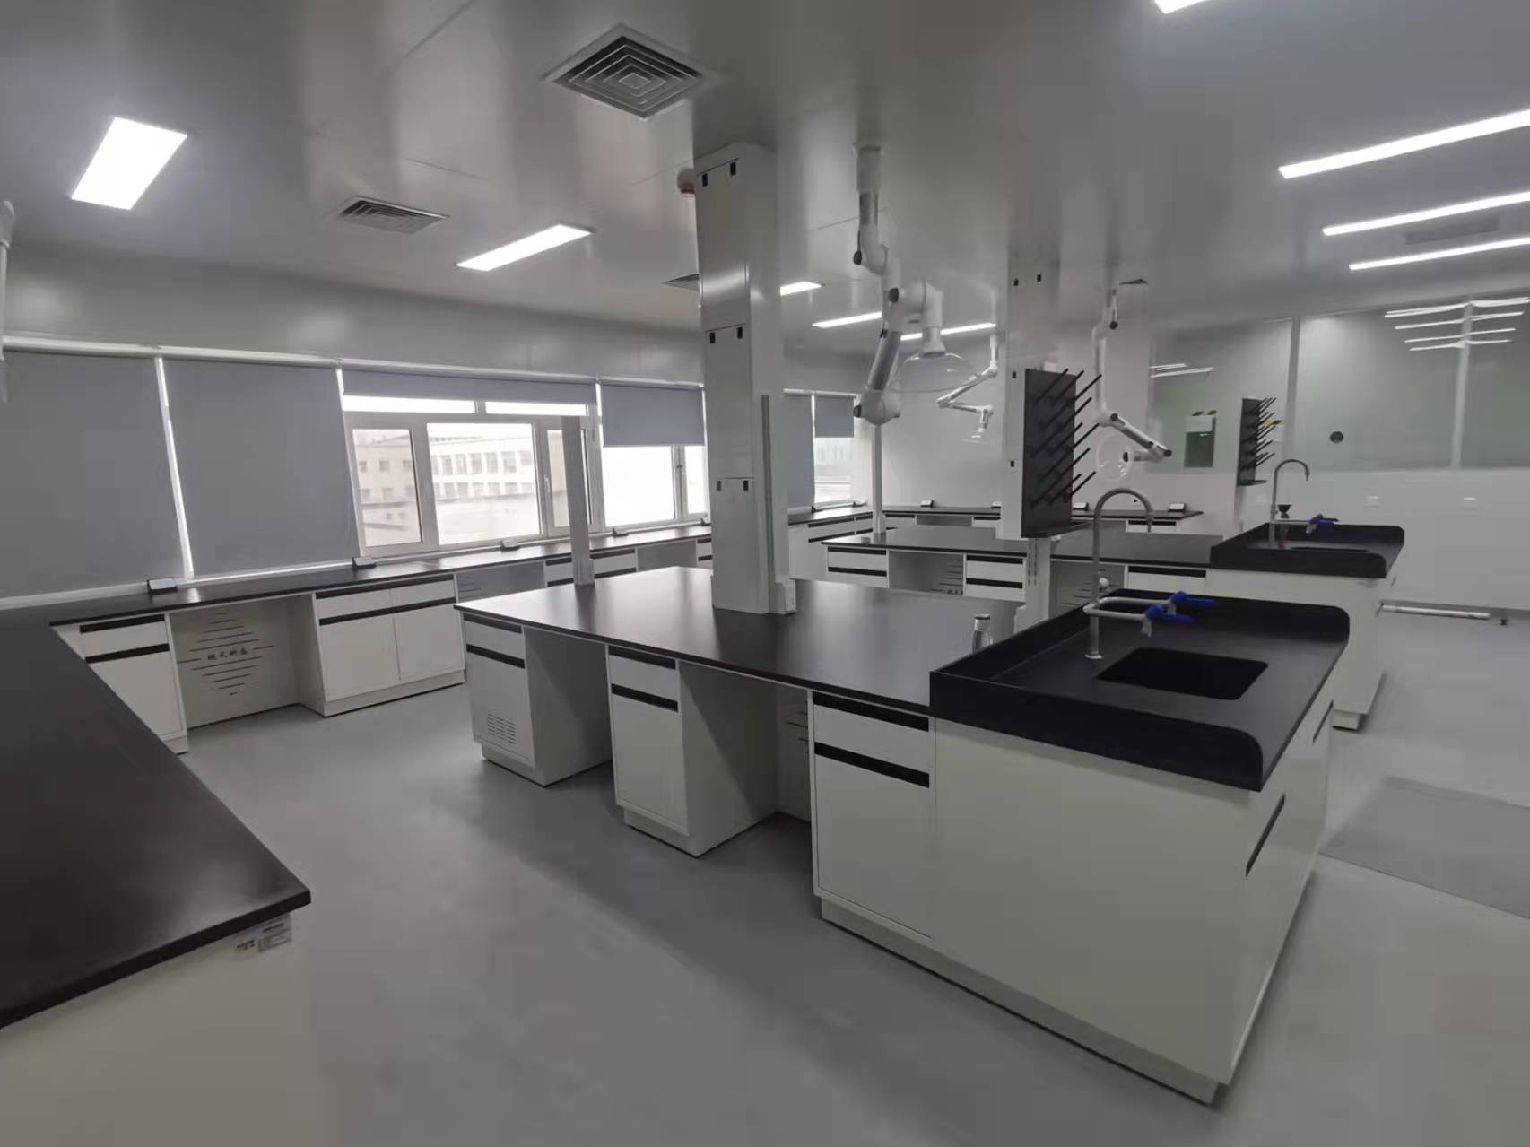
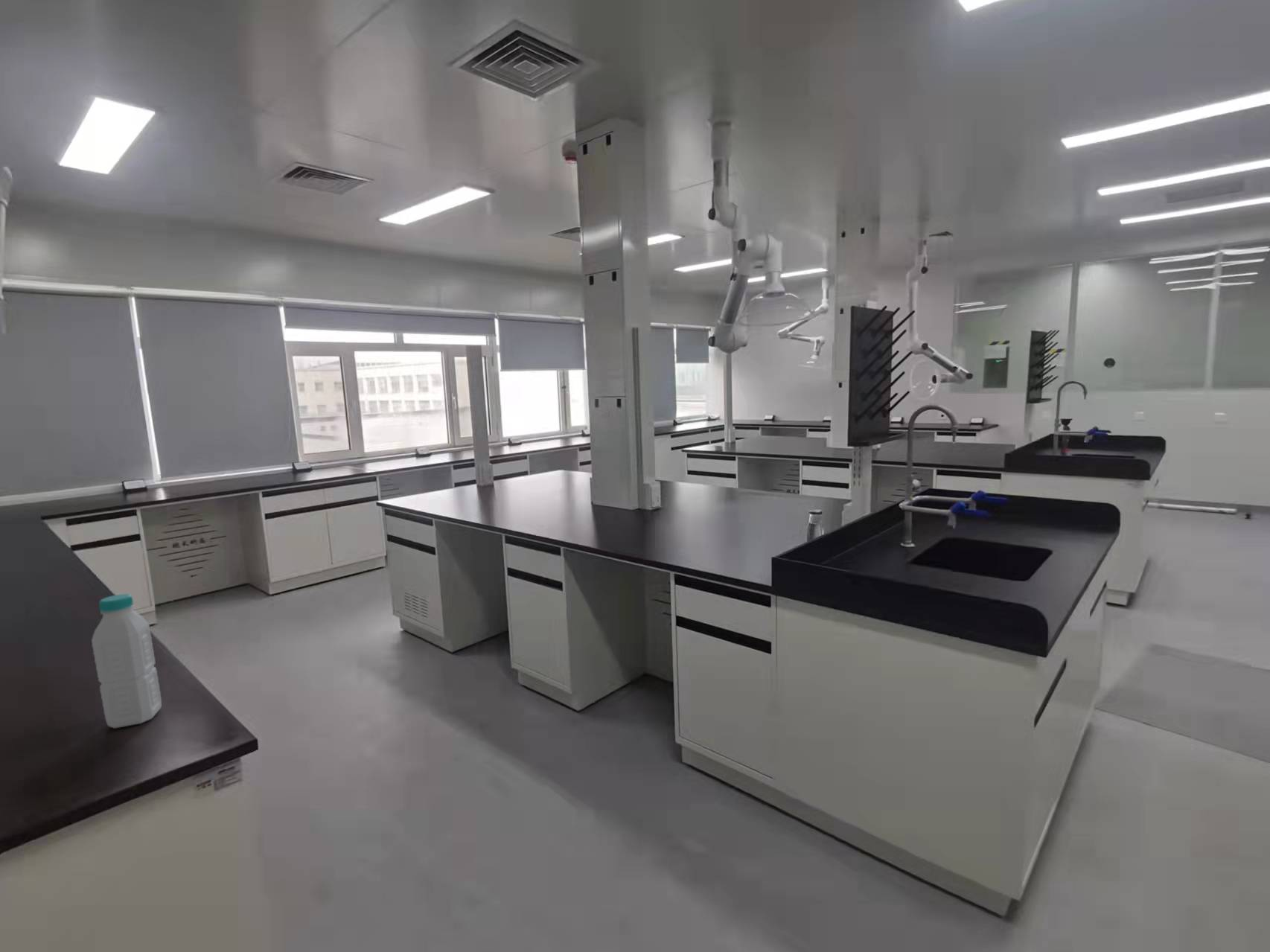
+ plastic bottle (125, 658)
